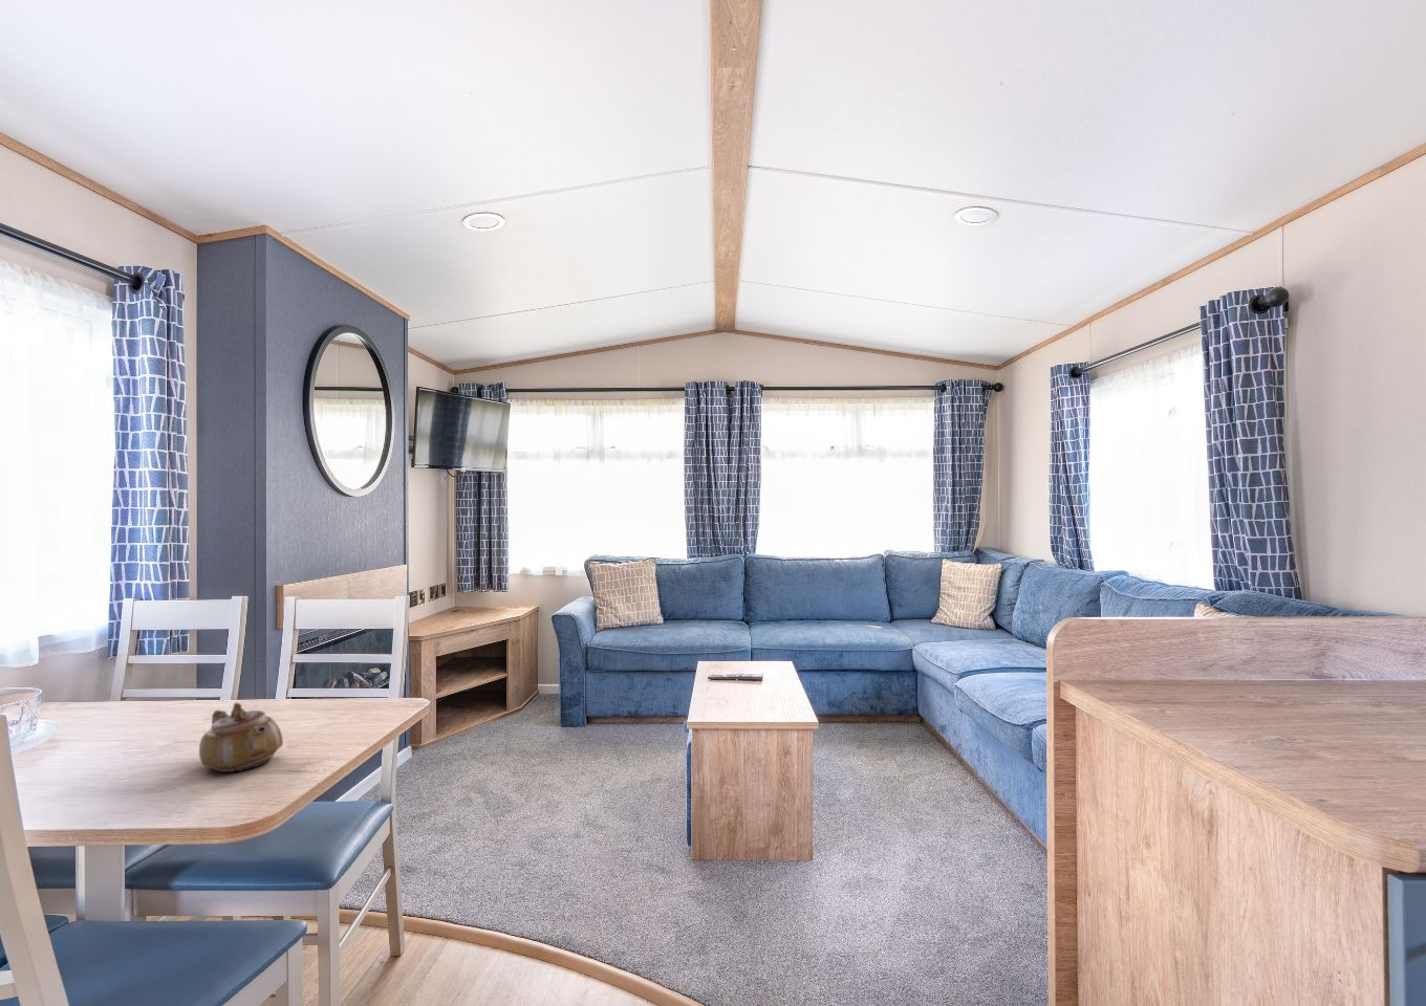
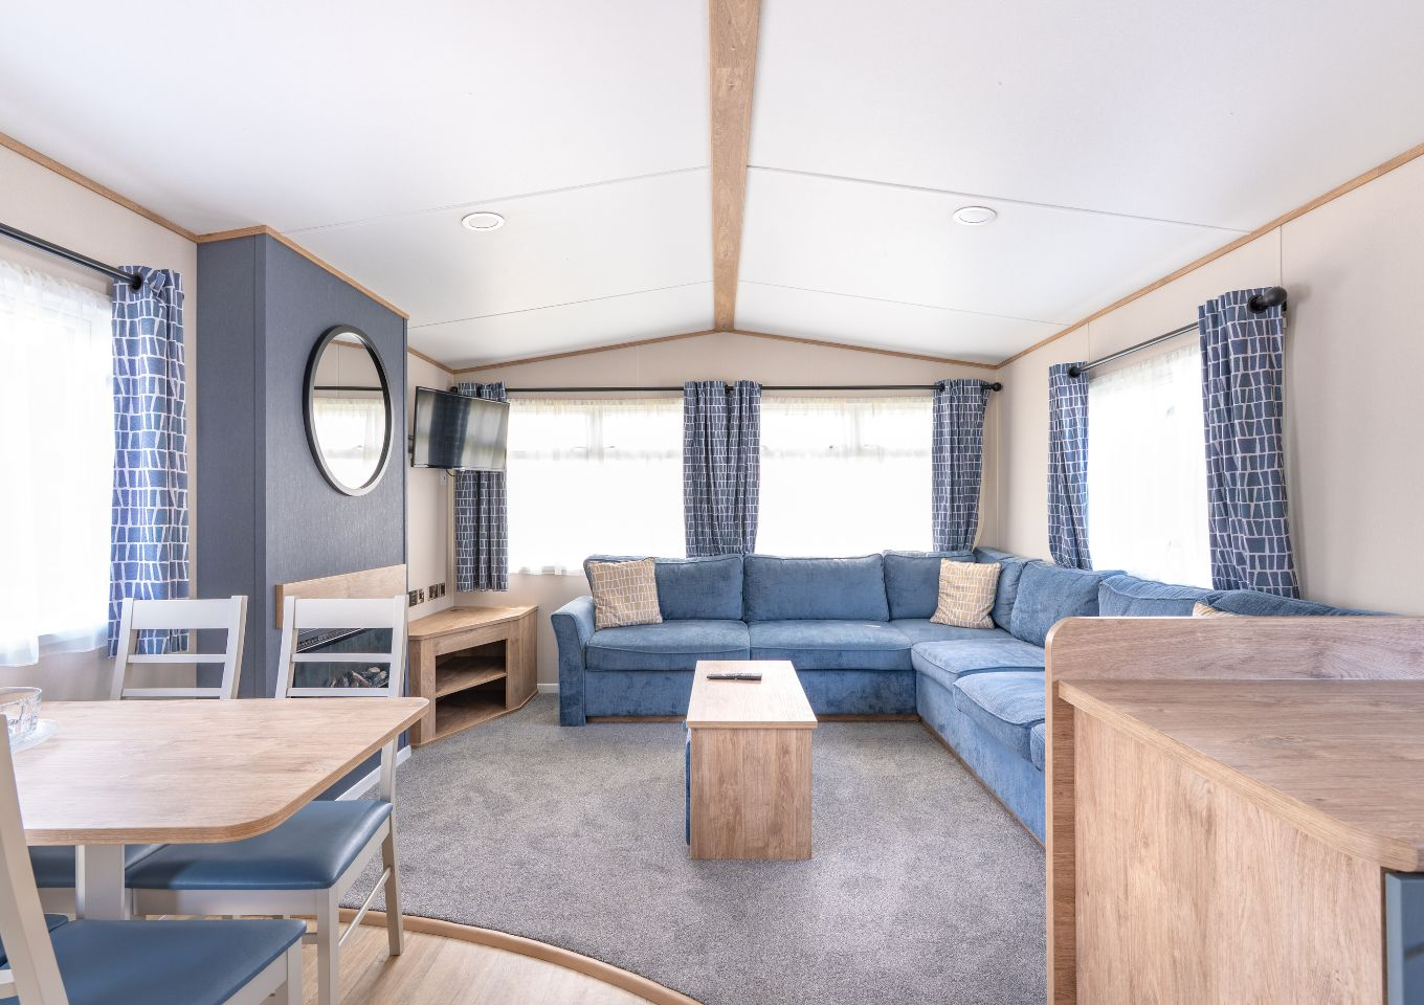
- teapot (241, 732)
